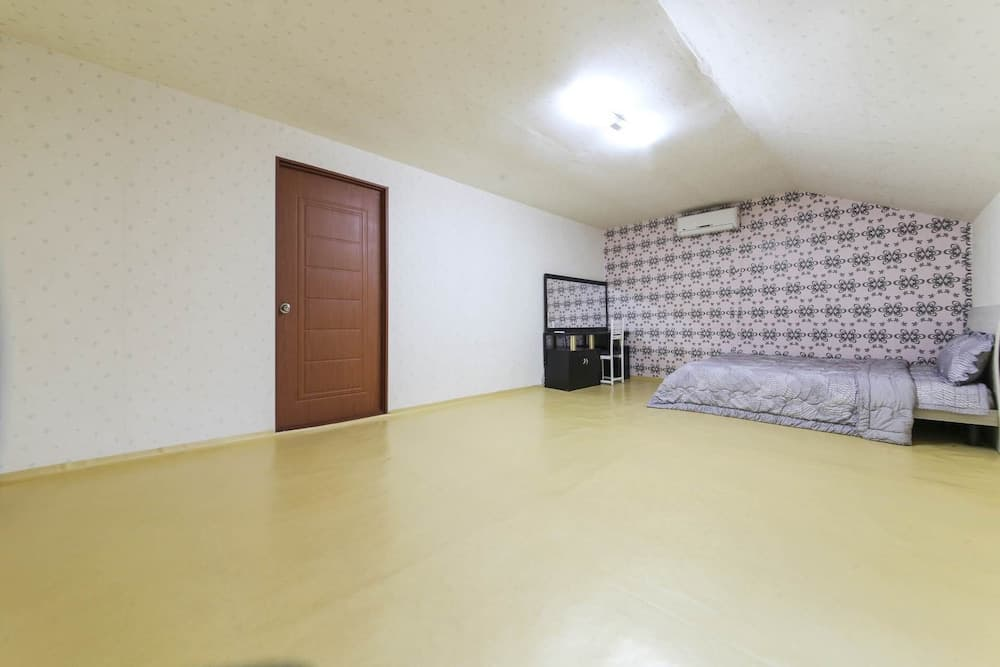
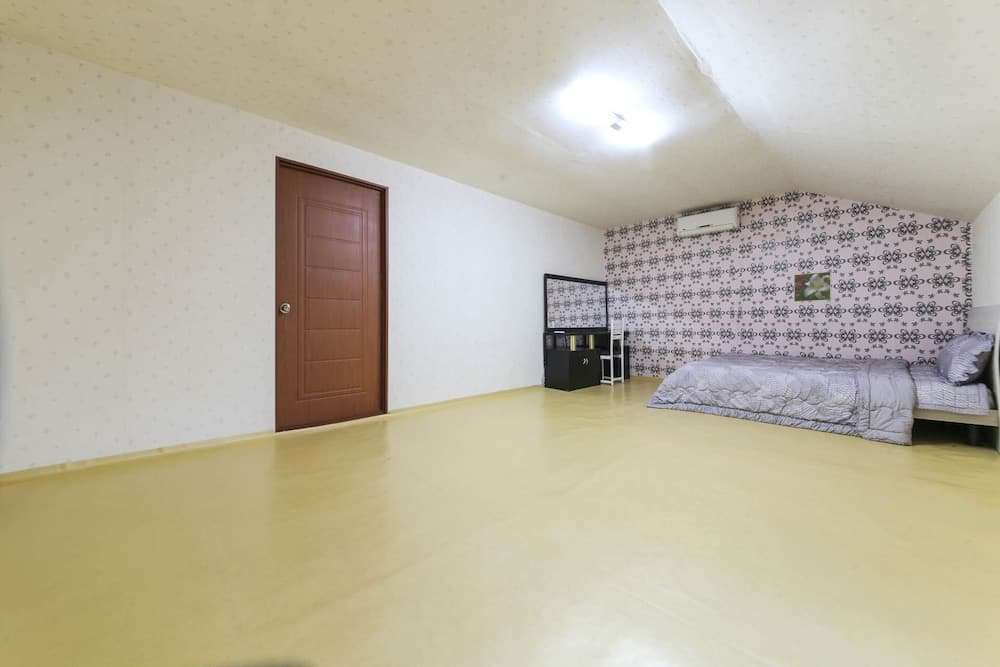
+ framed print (812, 287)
